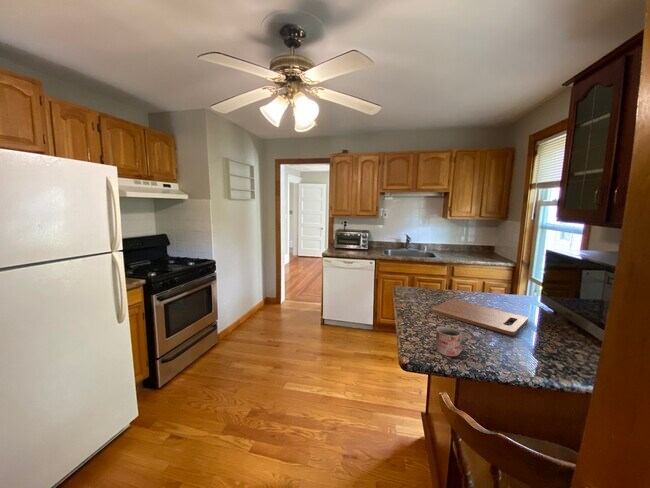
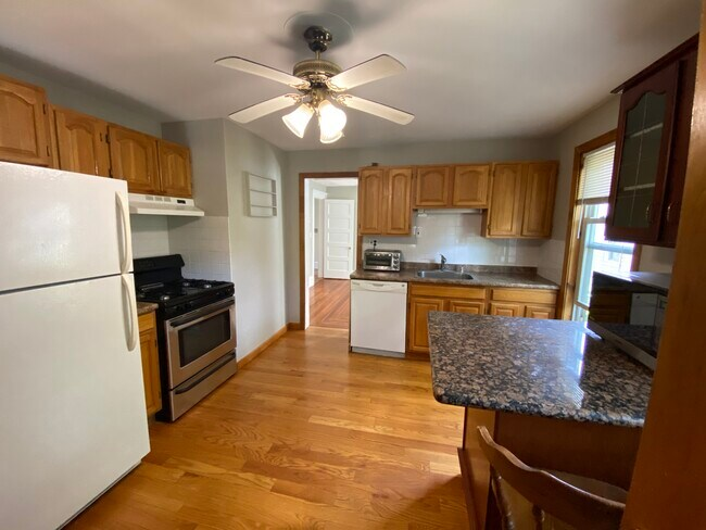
- mug (452, 342)
- cutting board (477, 314)
